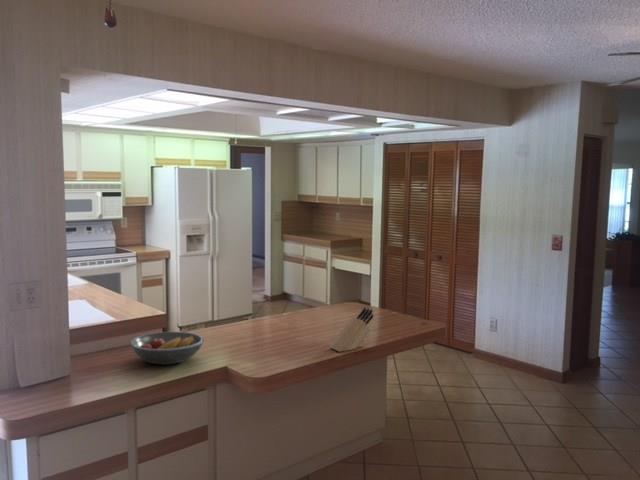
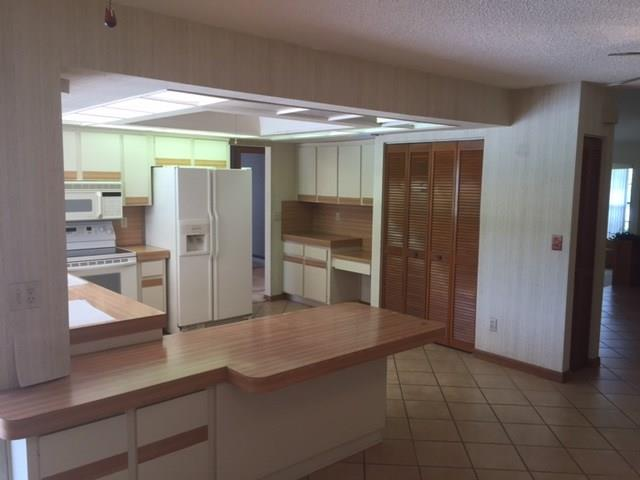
- fruit bowl (167, 347)
- knife block (352, 328)
